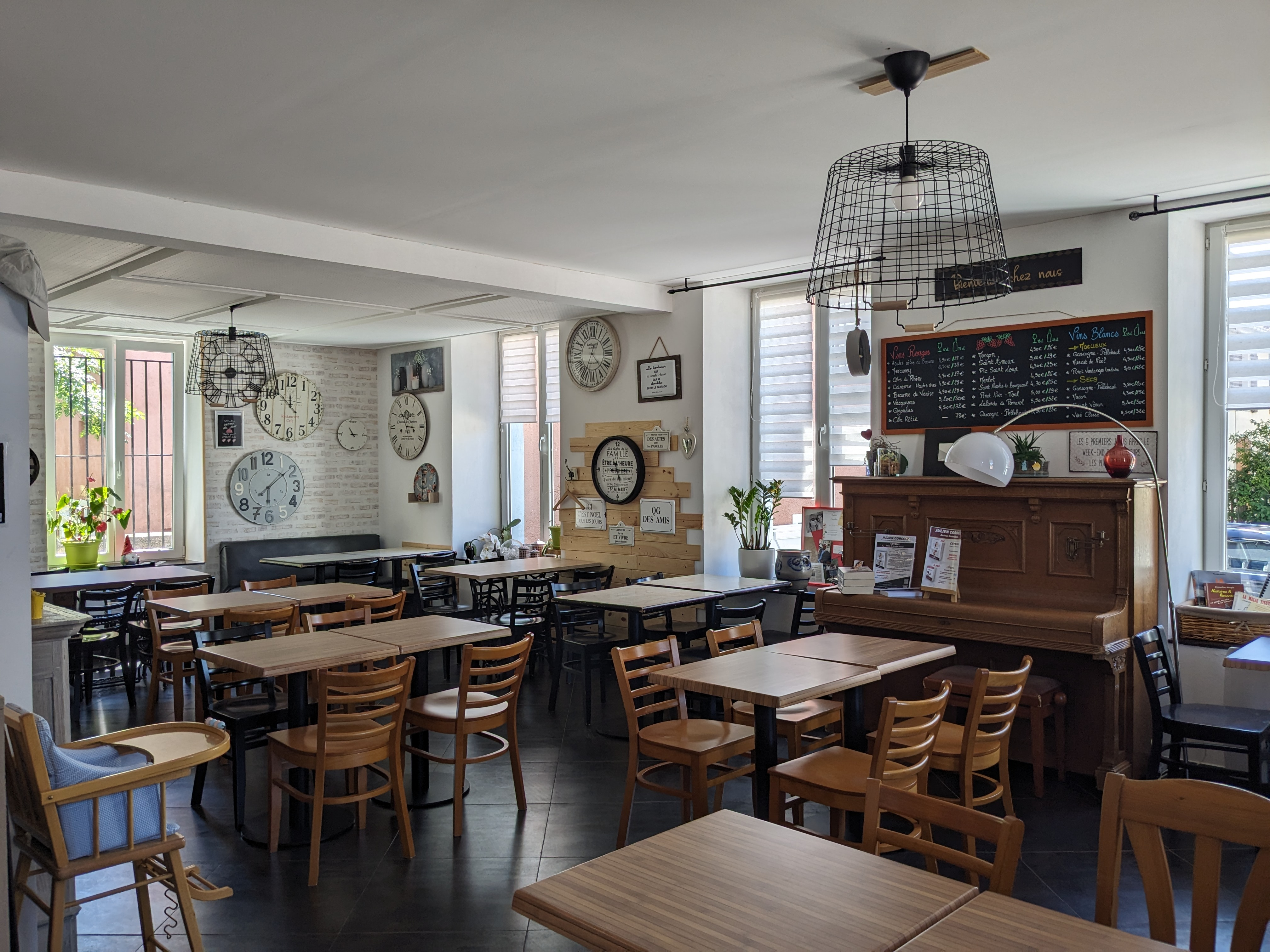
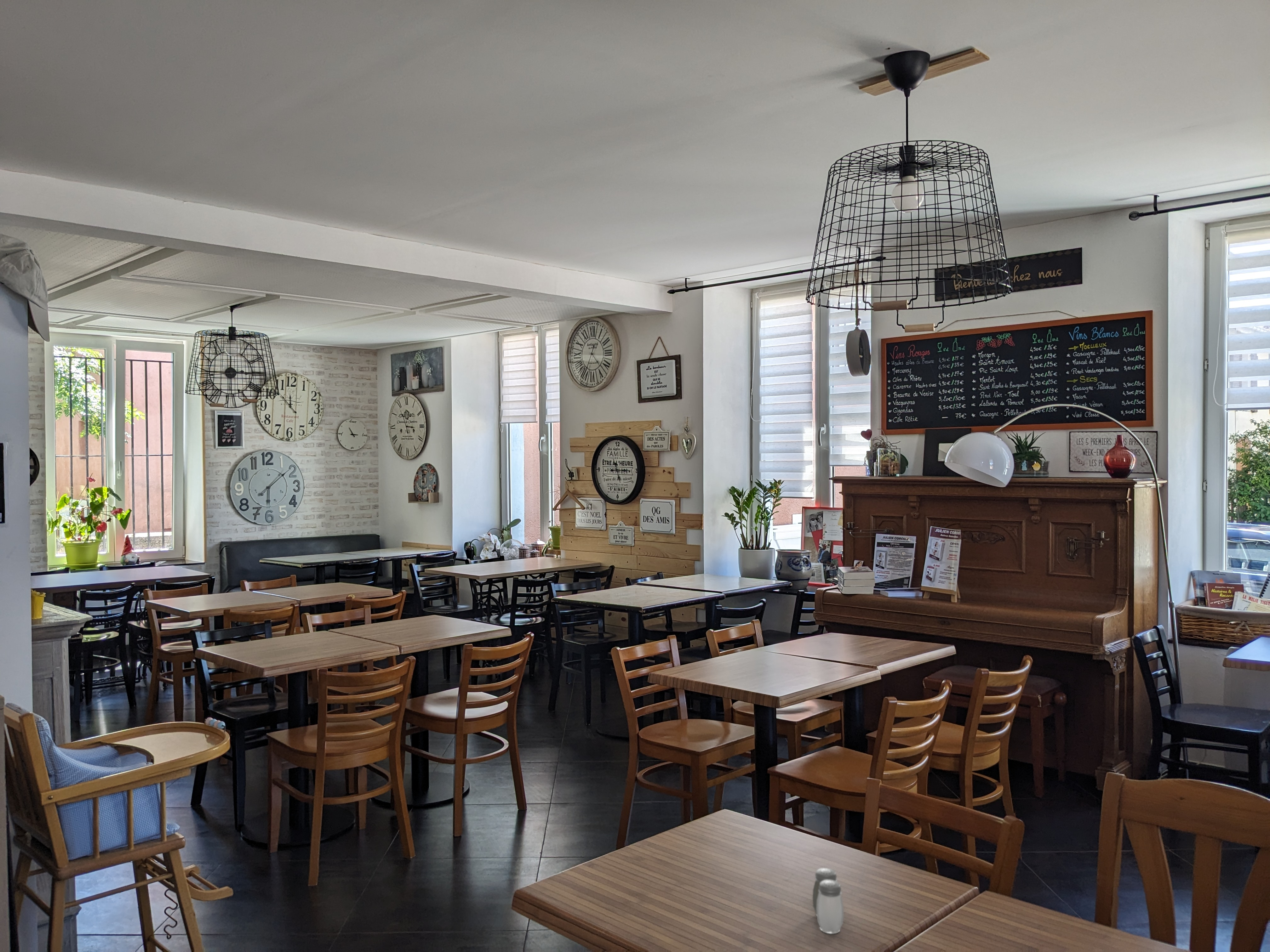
+ salt and pepper shaker (828, 899)
